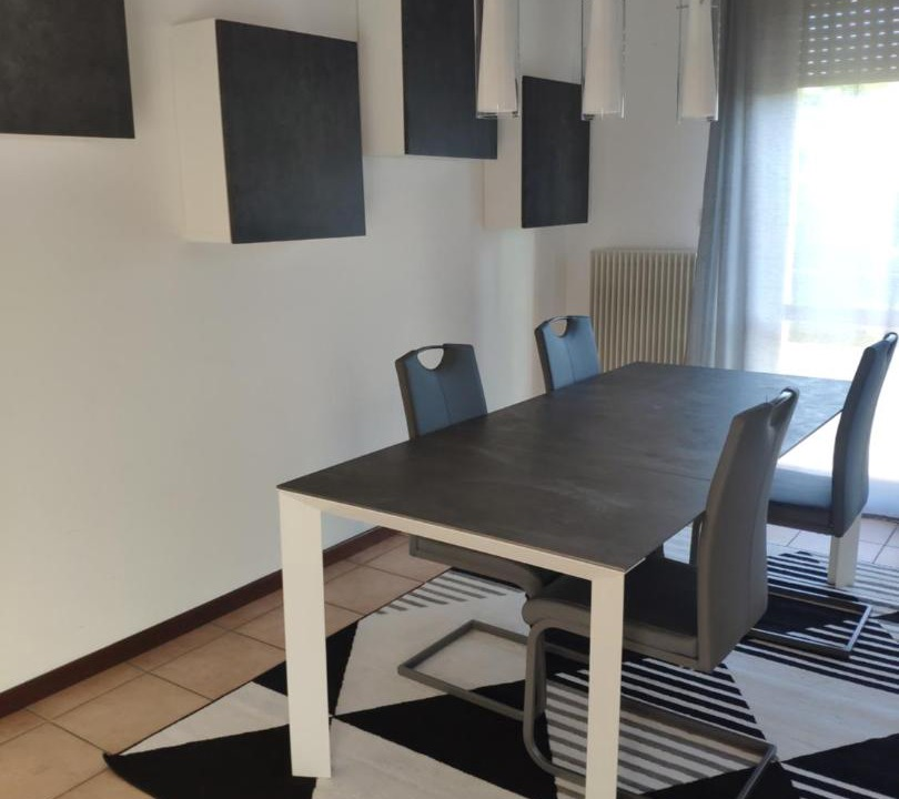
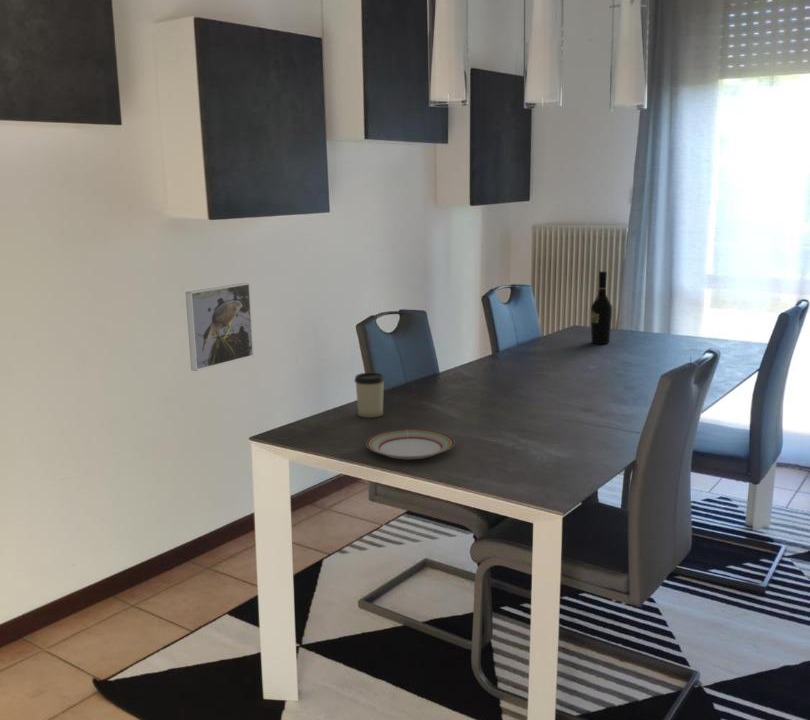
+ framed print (221, 325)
+ plate (410, 445)
+ cup (369, 395)
+ wine bottle (601, 307)
